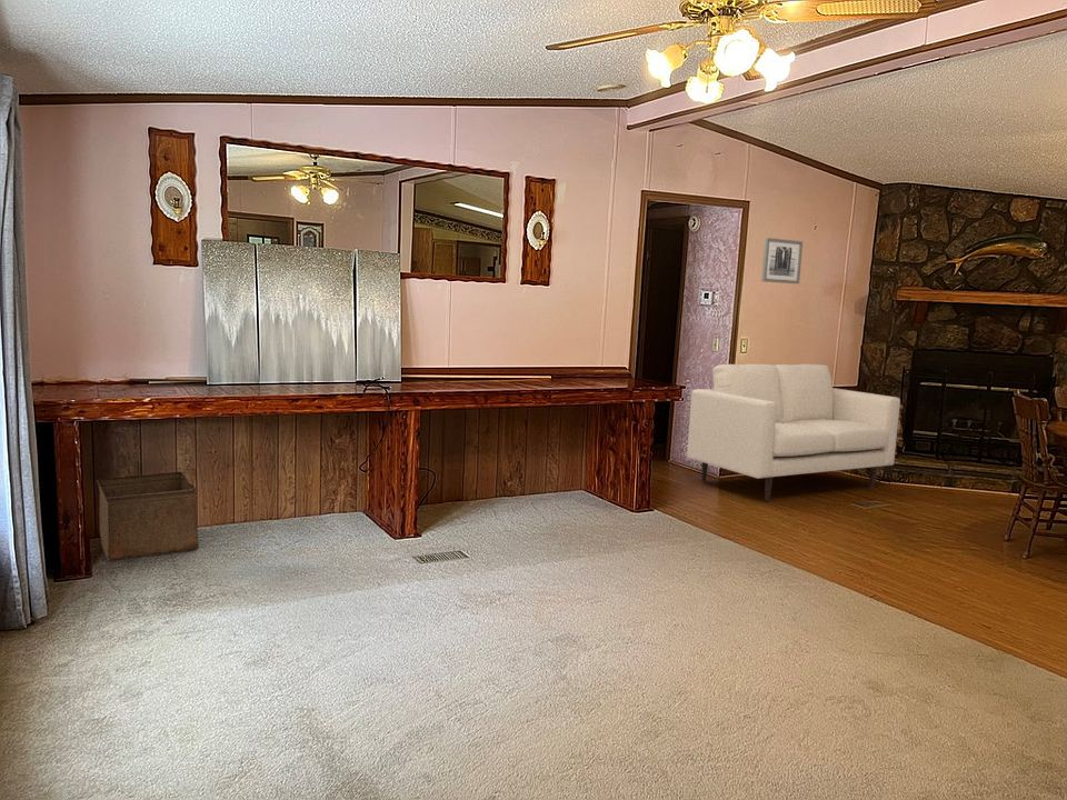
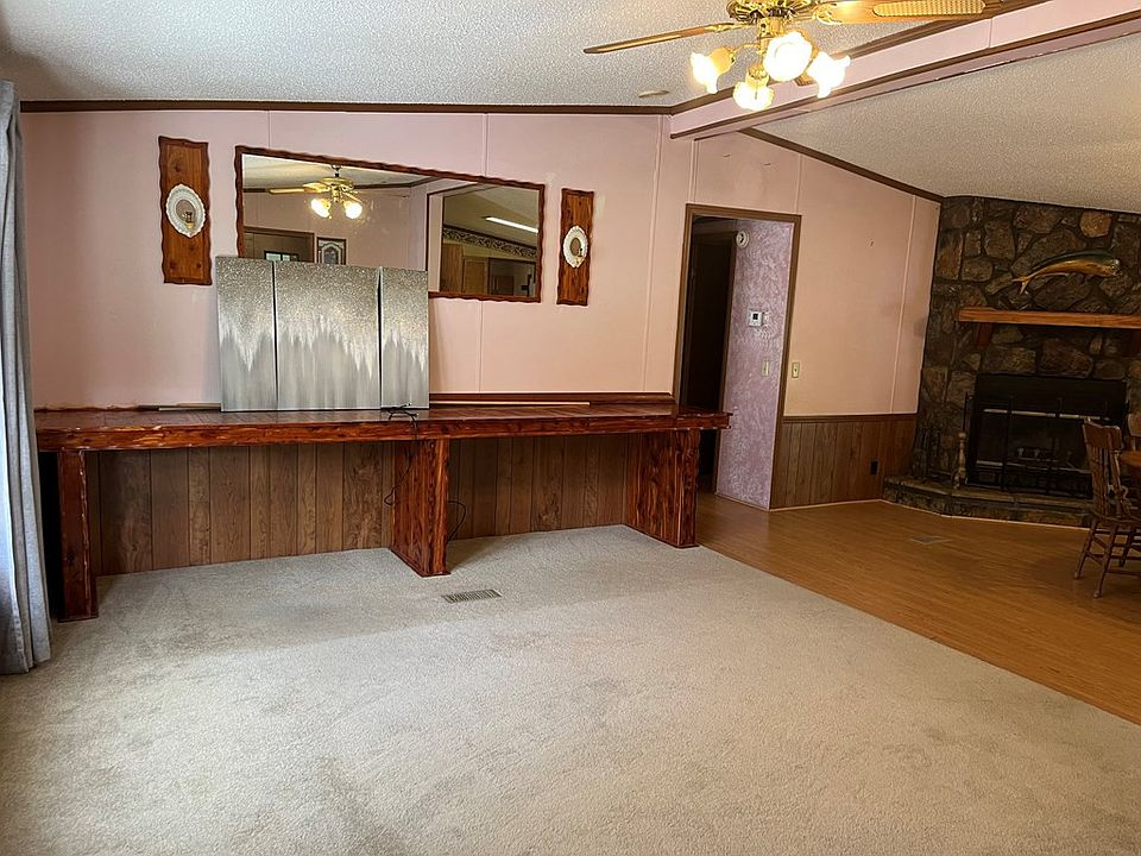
- sofa (795, 427)
- storage bin (147, 513)
- wall art (782, 261)
